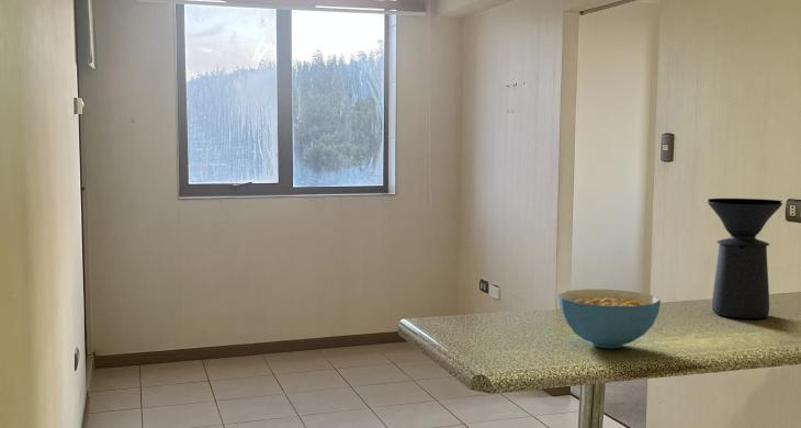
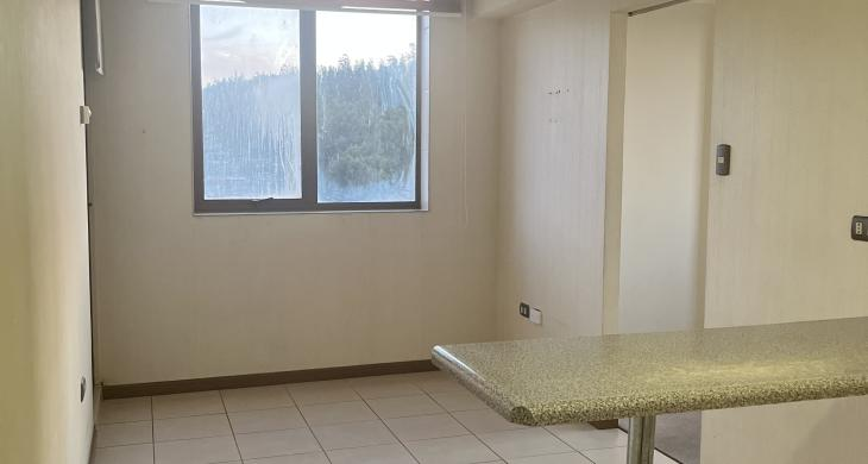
- coffee maker (742, 257)
- cereal bowl (608, 320)
